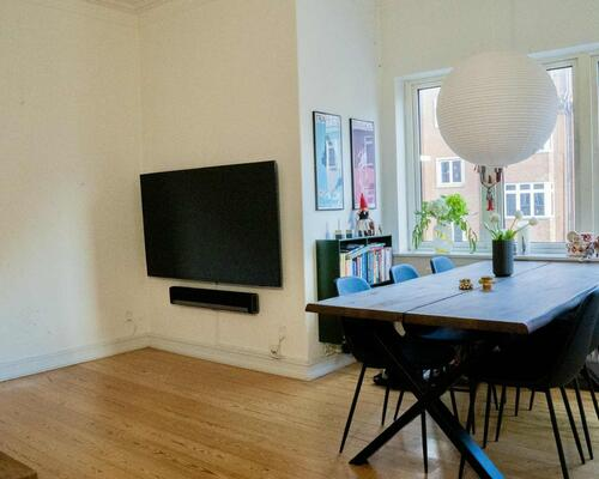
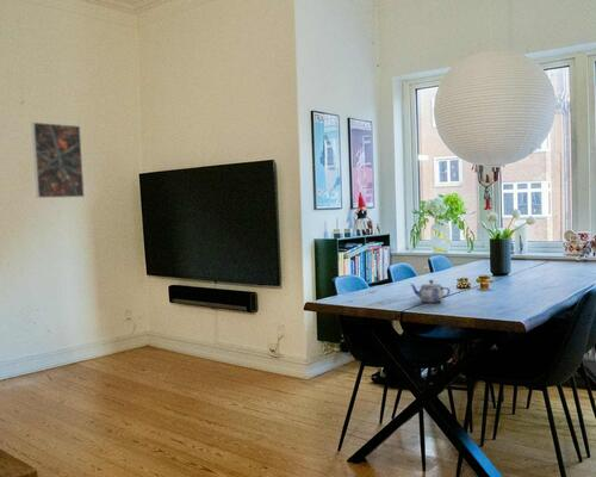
+ teapot (429, 290)
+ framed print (58, 161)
